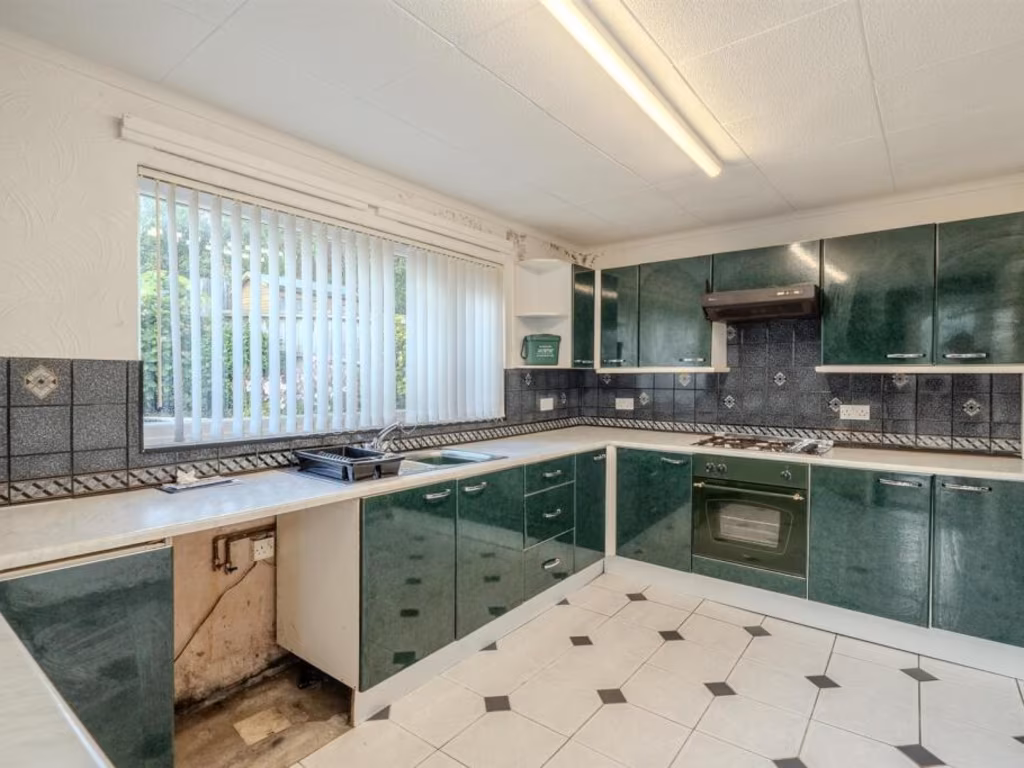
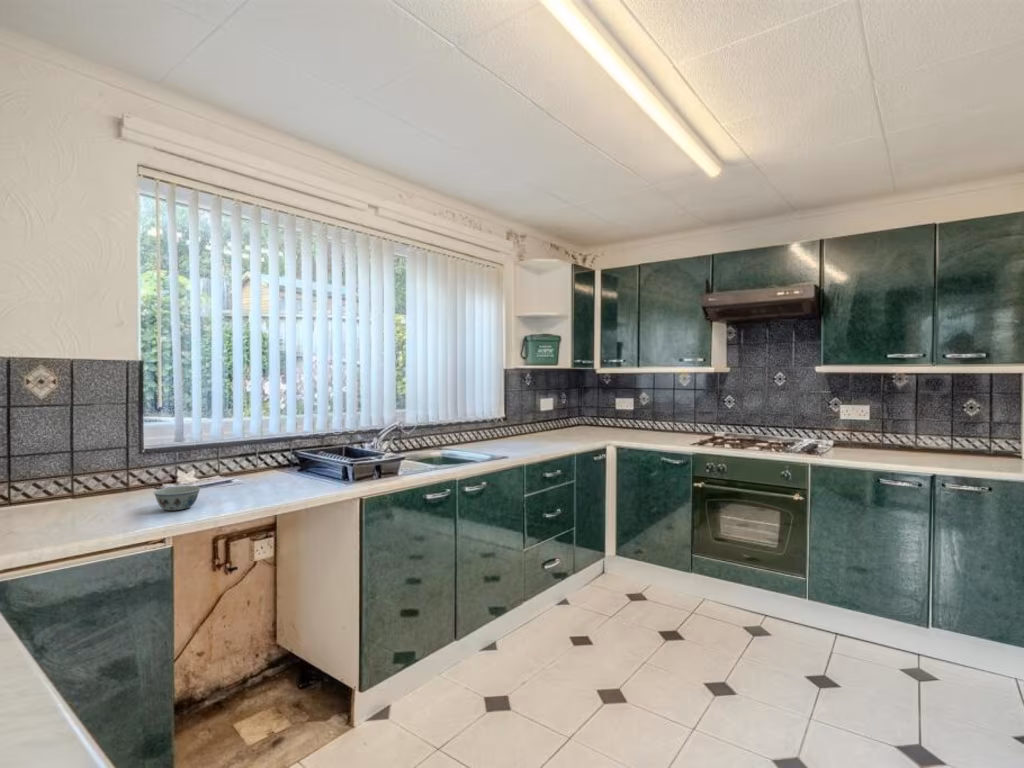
+ bowl (177, 498)
